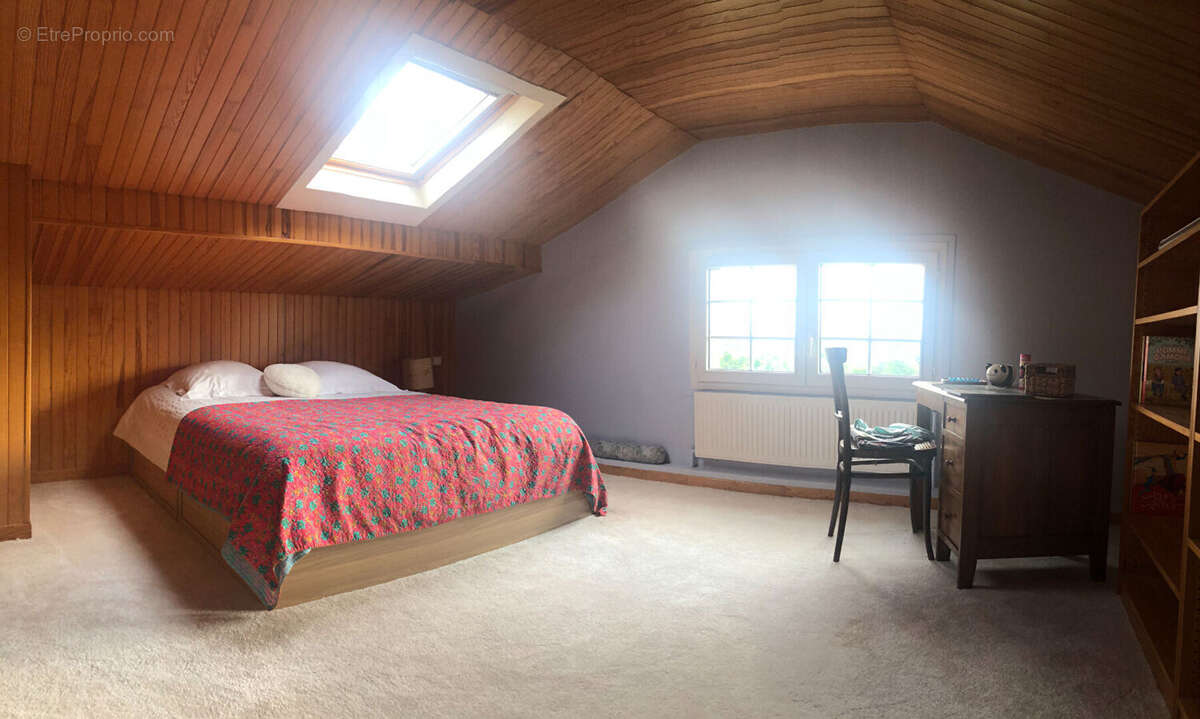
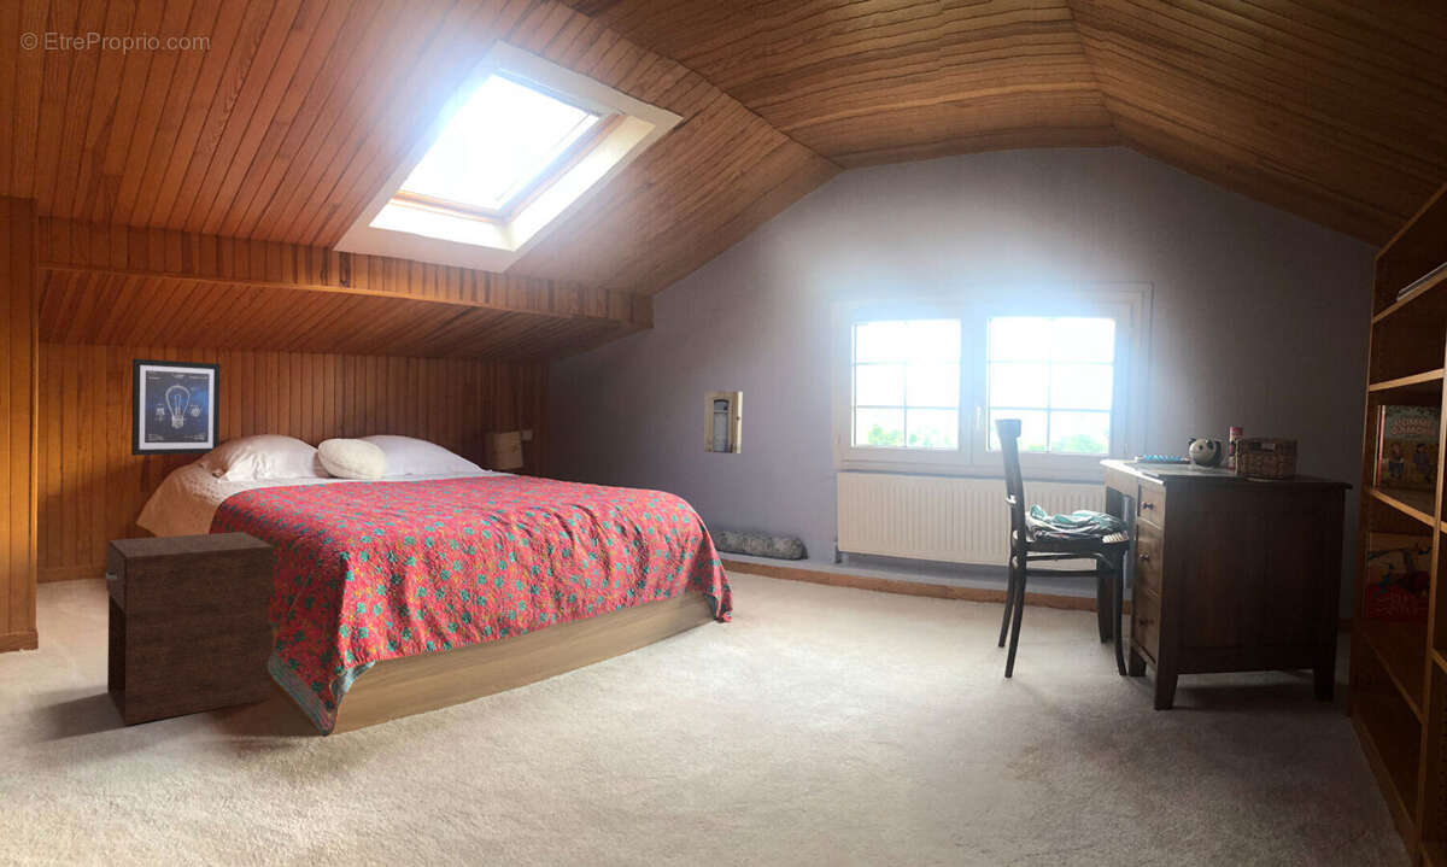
+ wall art (177, 408)
+ nightstand (184, 620)
+ wall art (722, 422)
